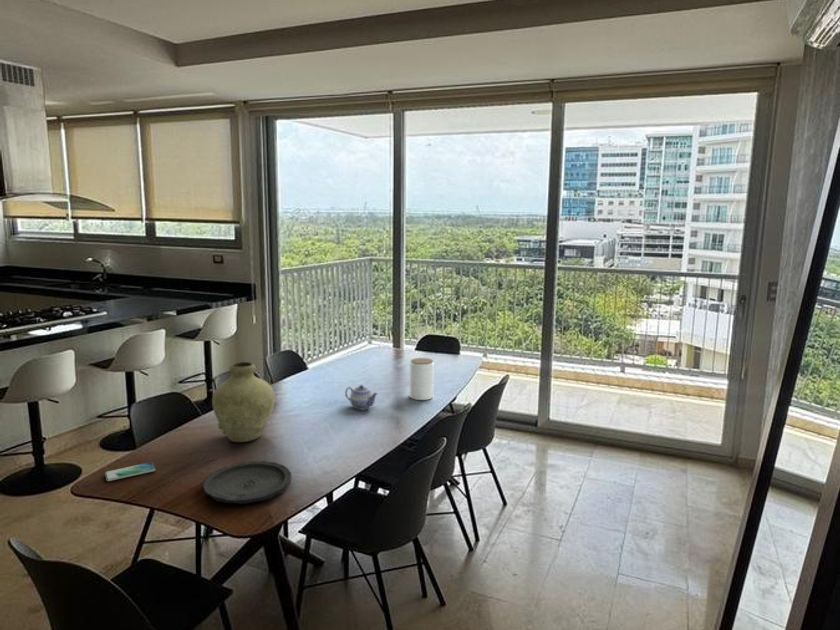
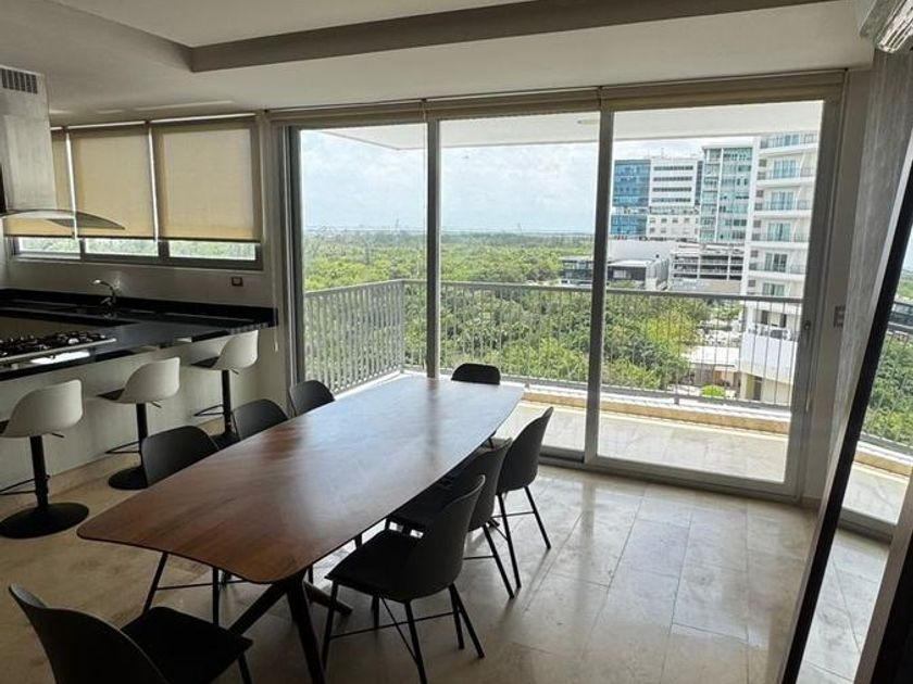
- plate (248, 482)
- smartphone (130, 471)
- teapot (361, 396)
- jar (421, 378)
- vase (244, 401)
